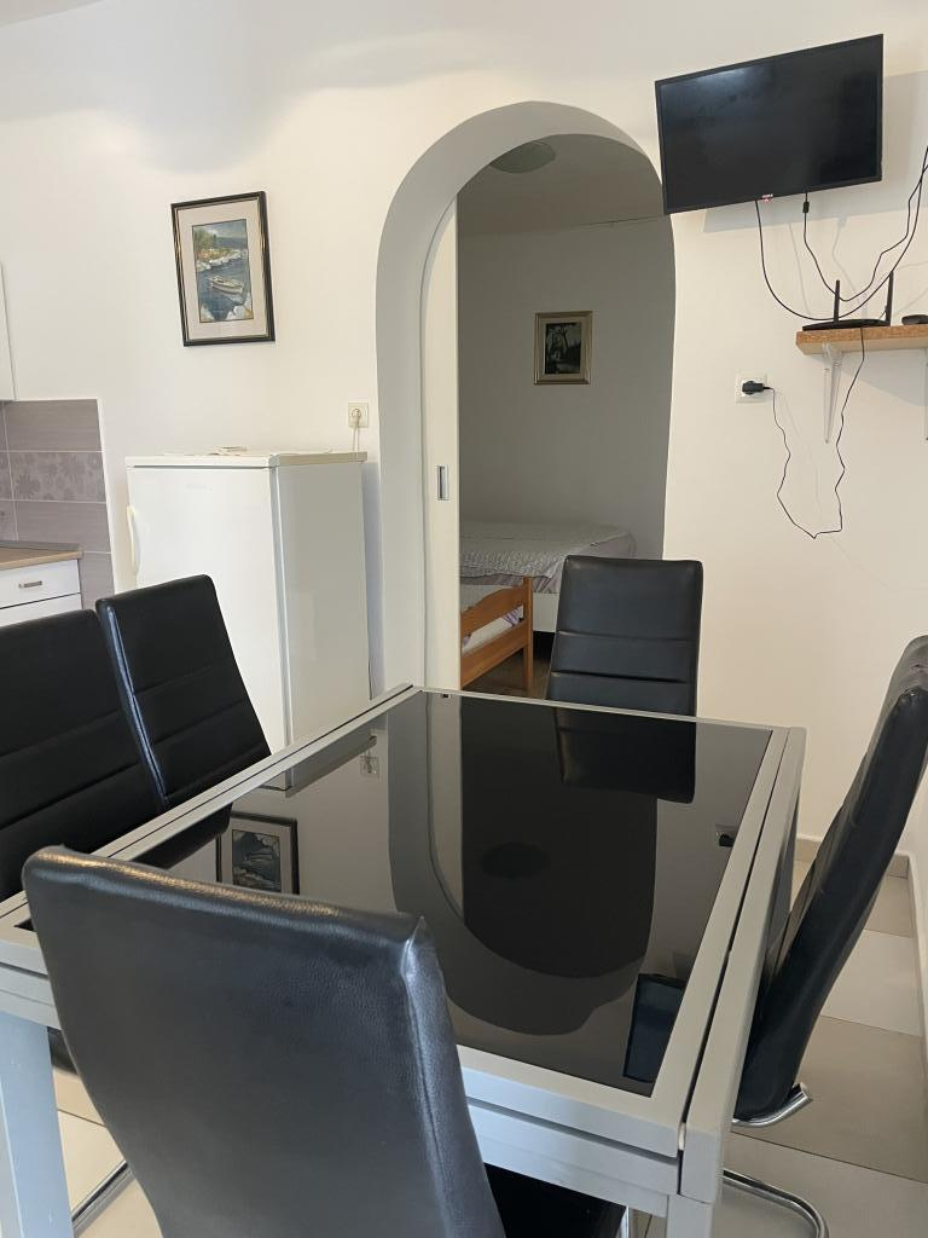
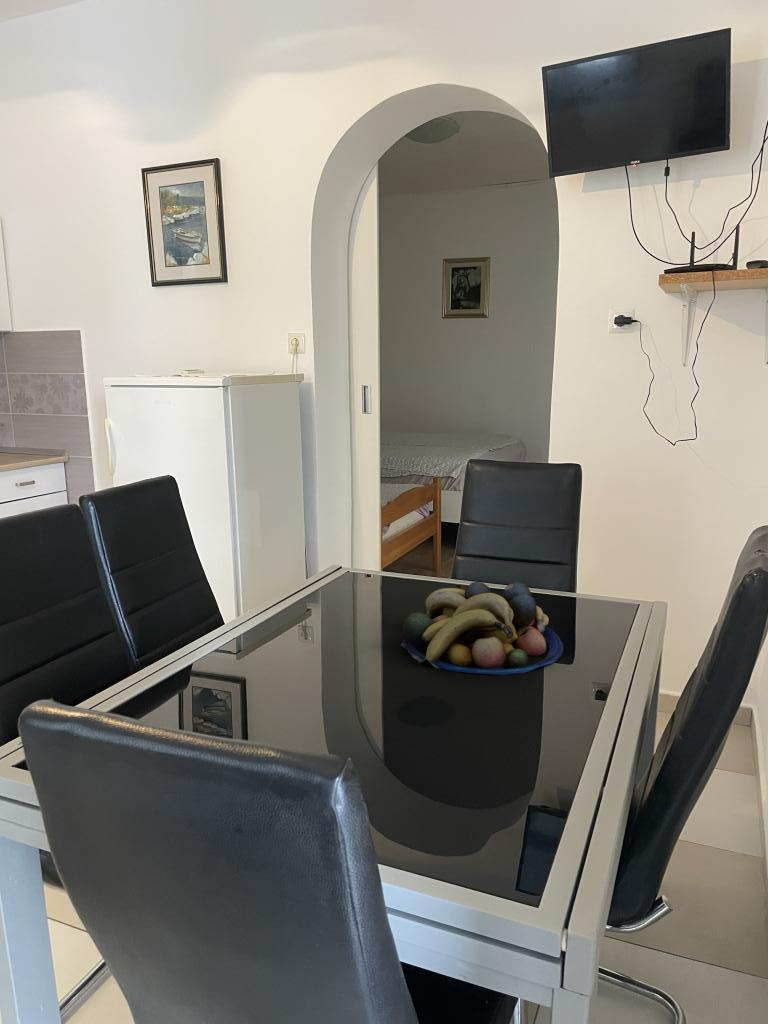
+ fruit bowl (484, 616)
